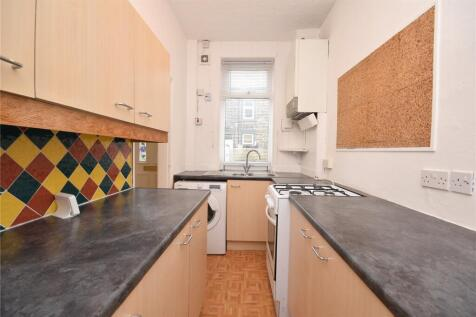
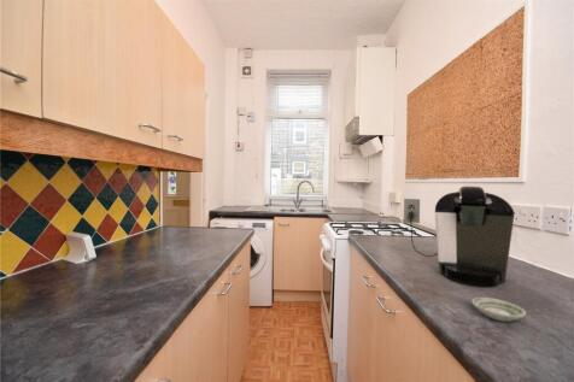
+ saucer (497, 310)
+ coffee maker (450, 228)
